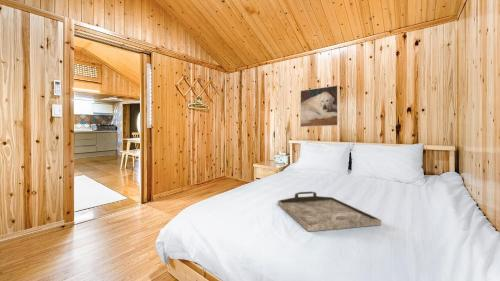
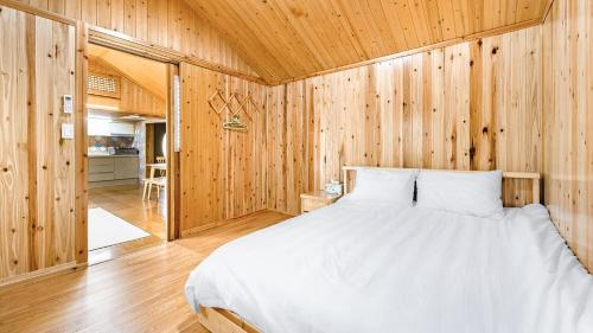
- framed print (318, 107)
- serving tray (322, 206)
